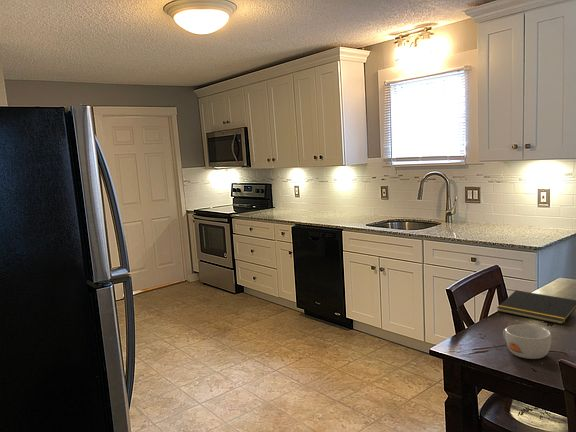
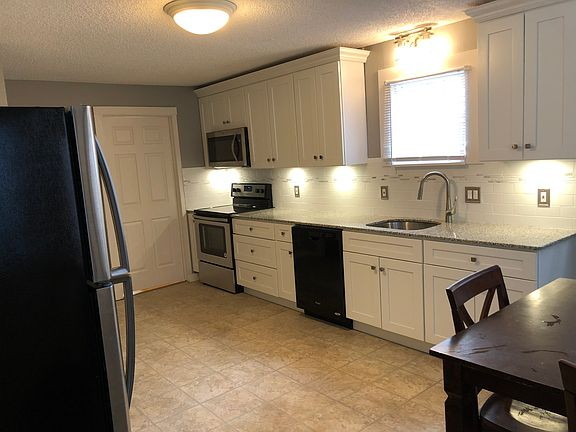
- notepad (537, 305)
- bowl (524, 341)
